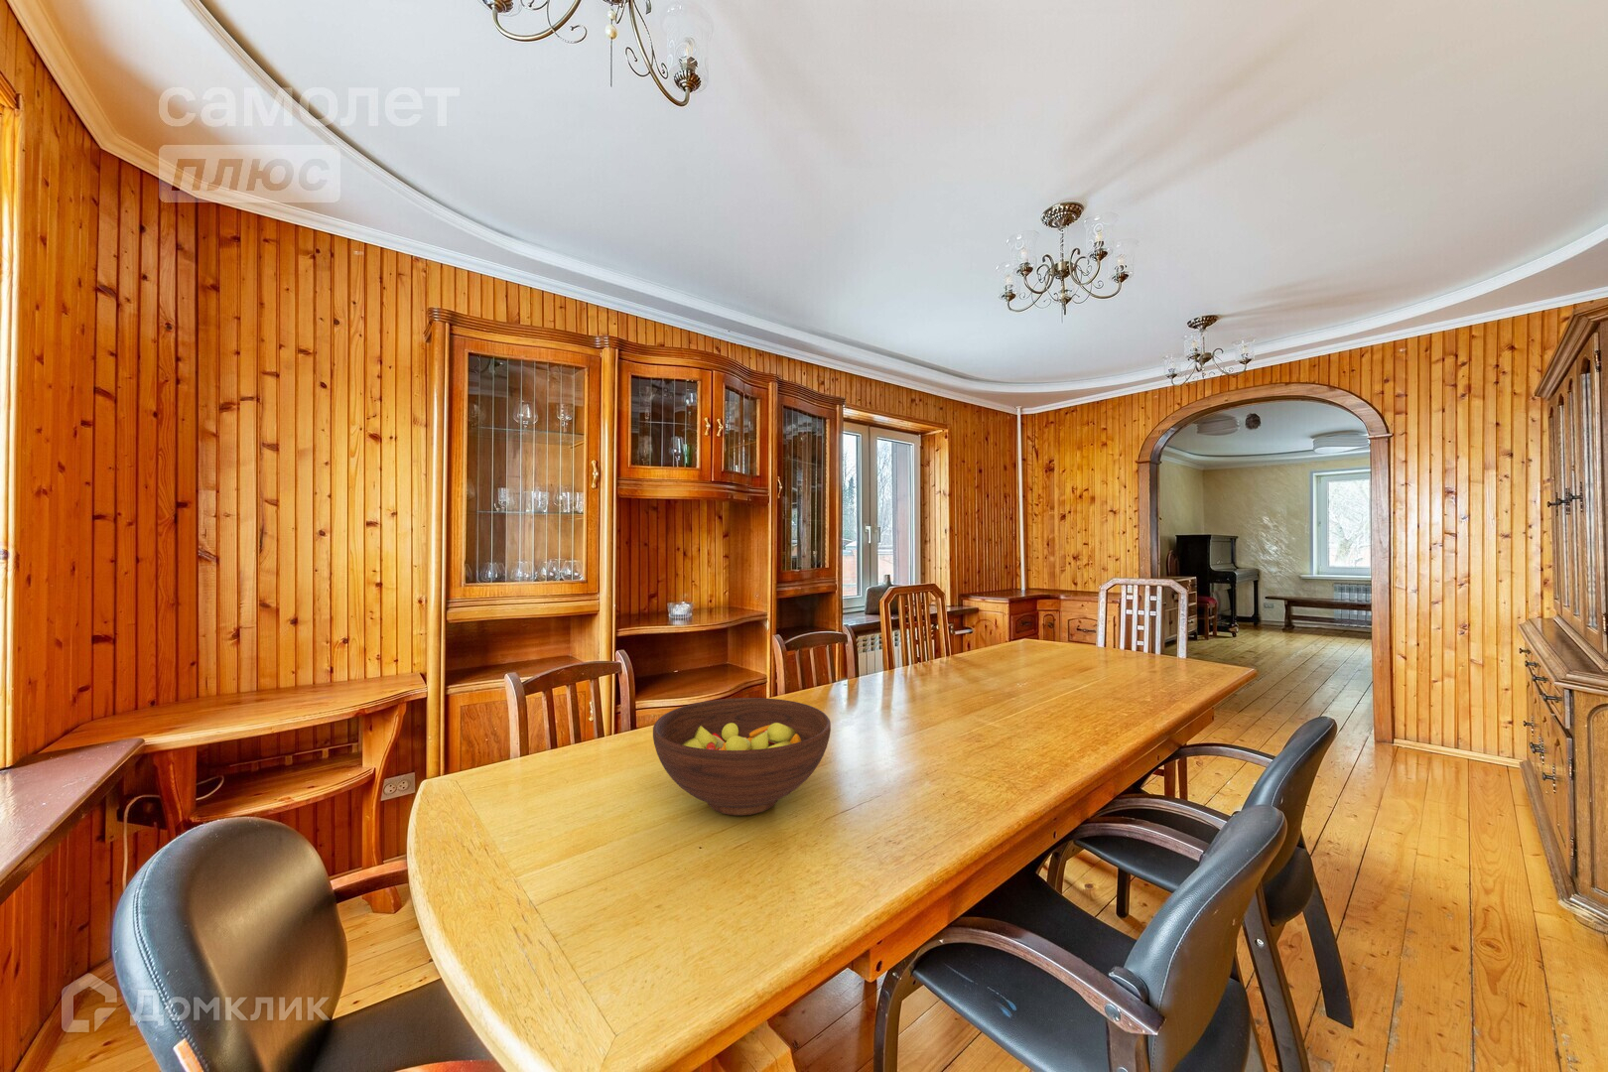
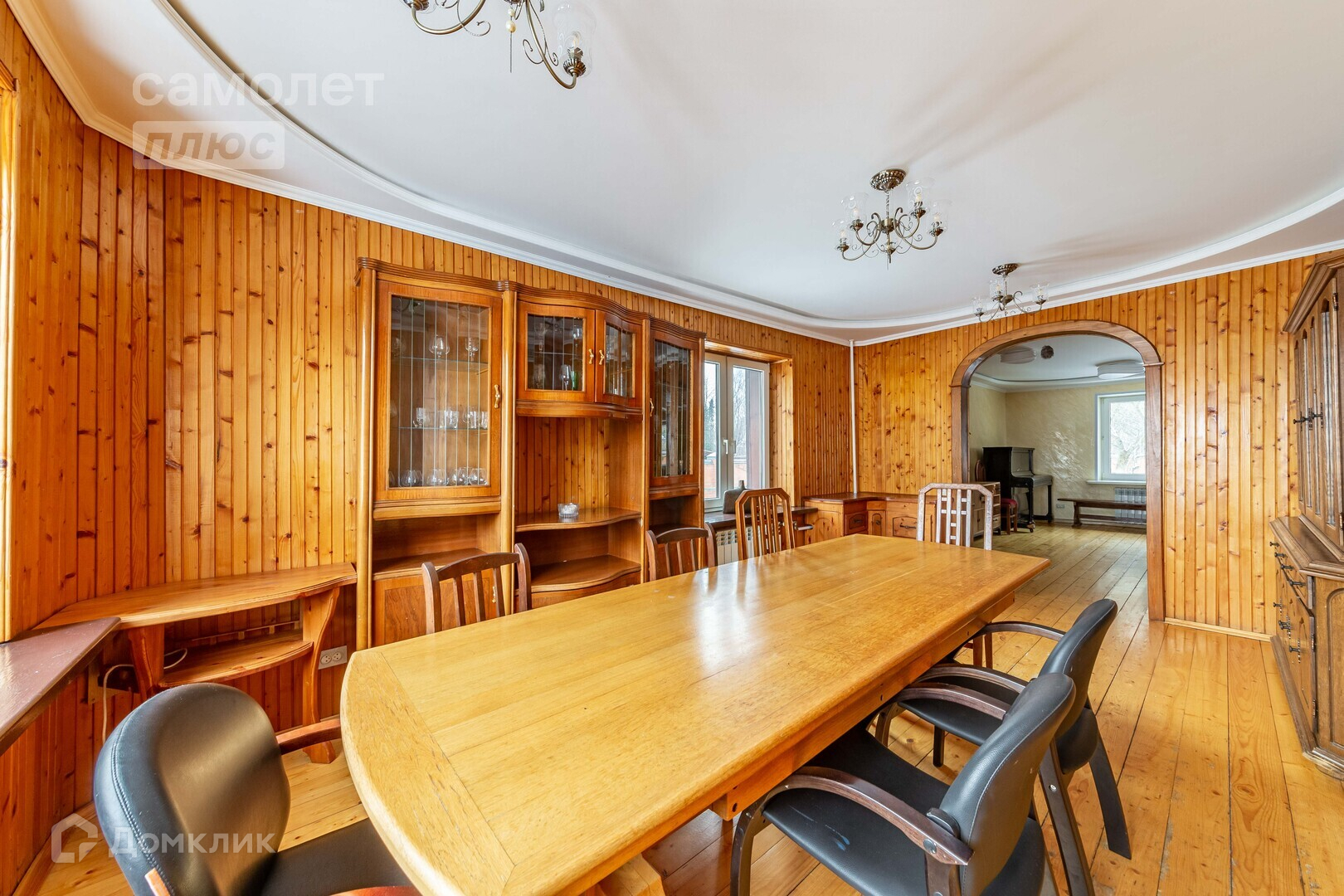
- fruit bowl (743, 760)
